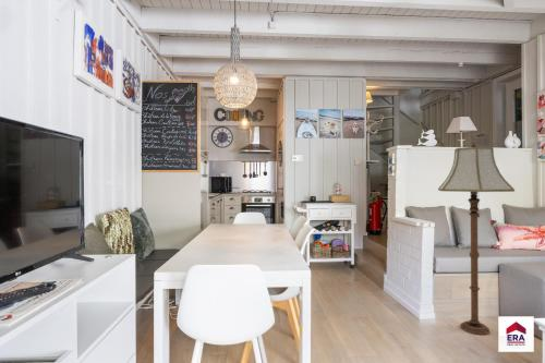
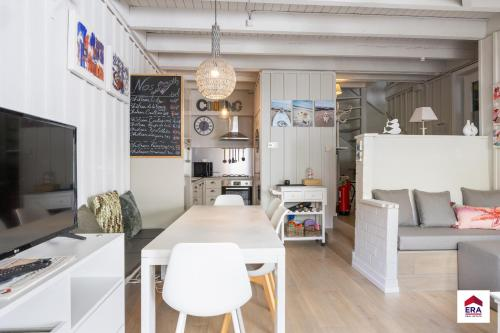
- floor lamp (473, 235)
